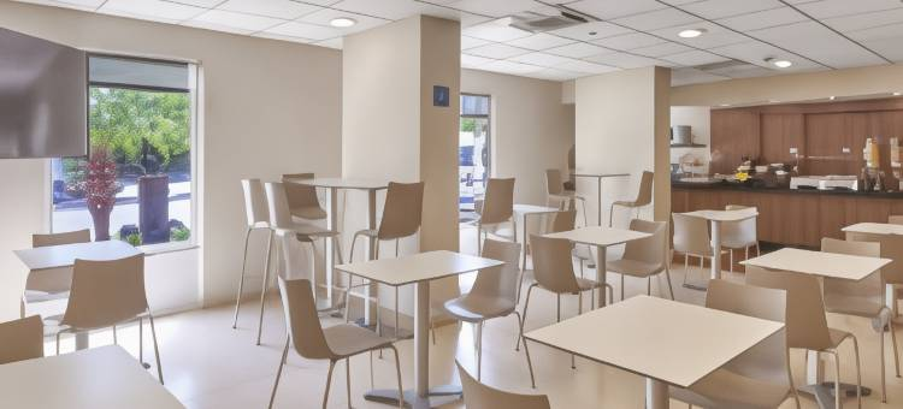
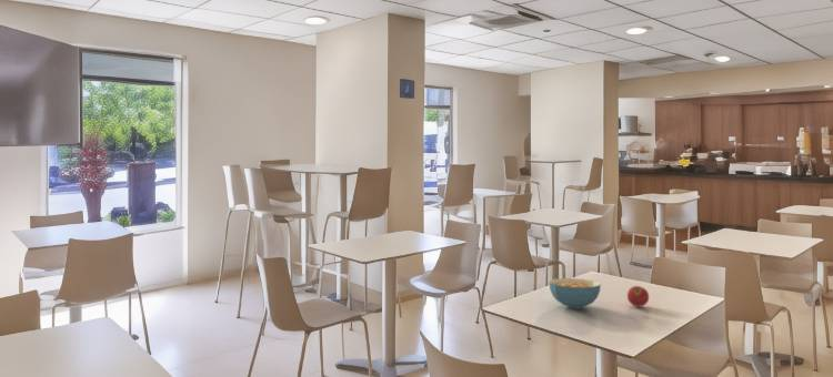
+ fruit (638, 296)
+ cereal bowl (574, 294)
